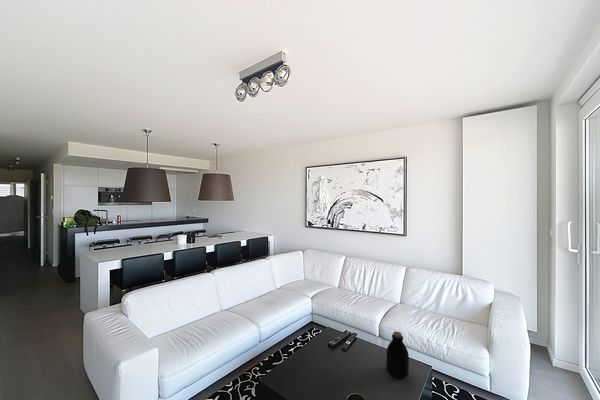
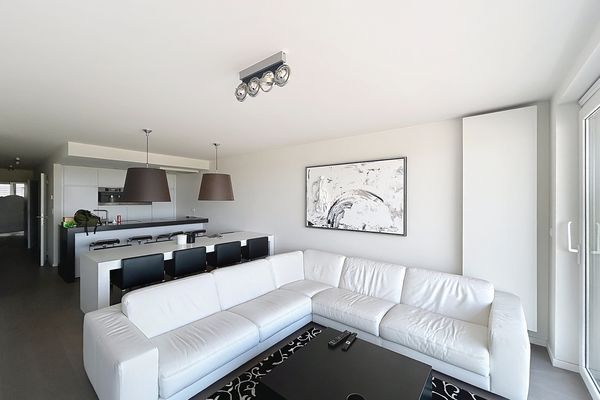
- bottle (397, 352)
